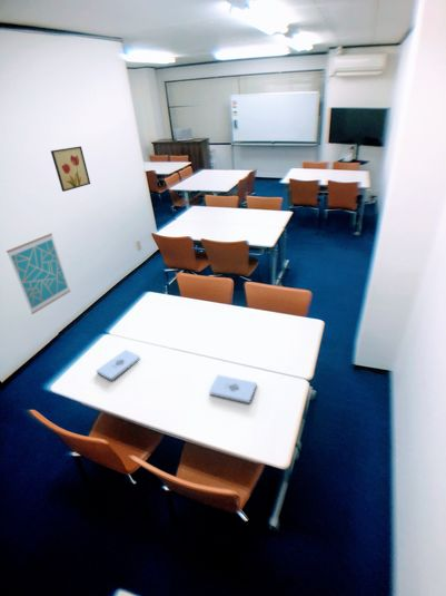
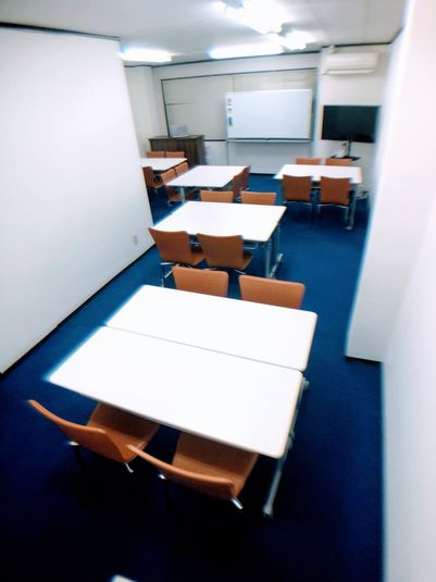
- notepad (119, 364)
- notepad (232, 388)
- wall art (41, 273)
- wall art (71, 168)
